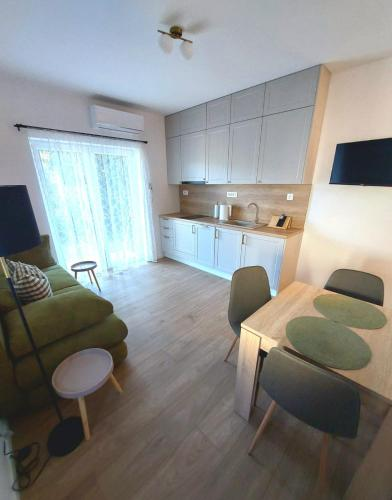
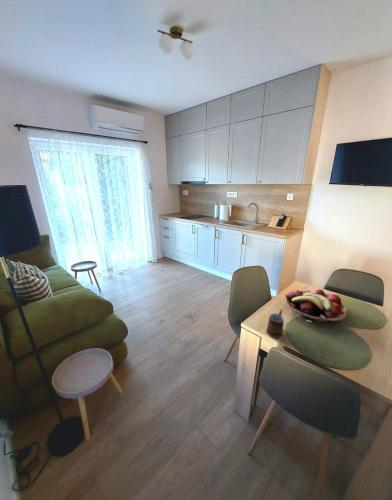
+ mug (276, 322)
+ fruit basket (315, 303)
